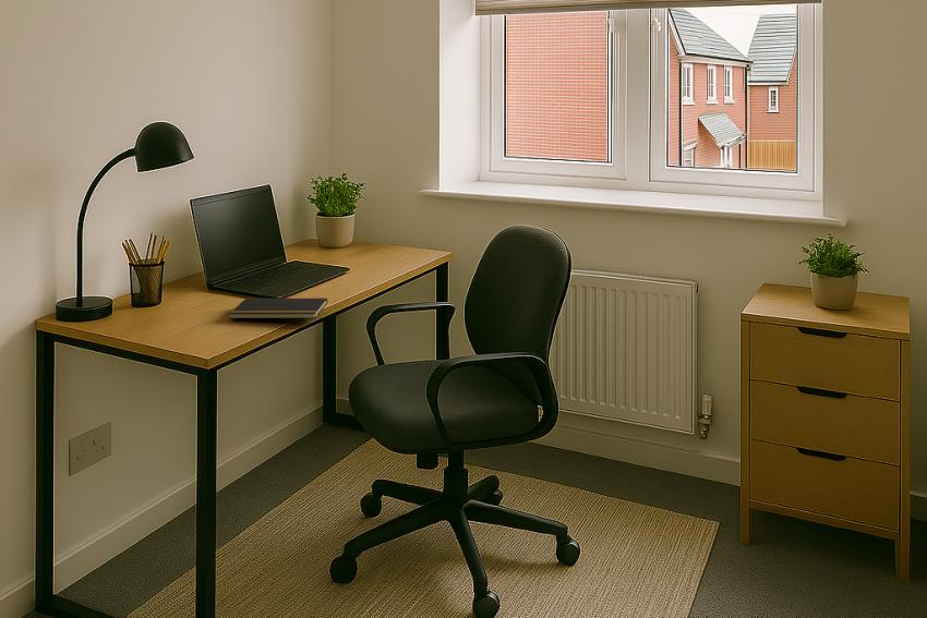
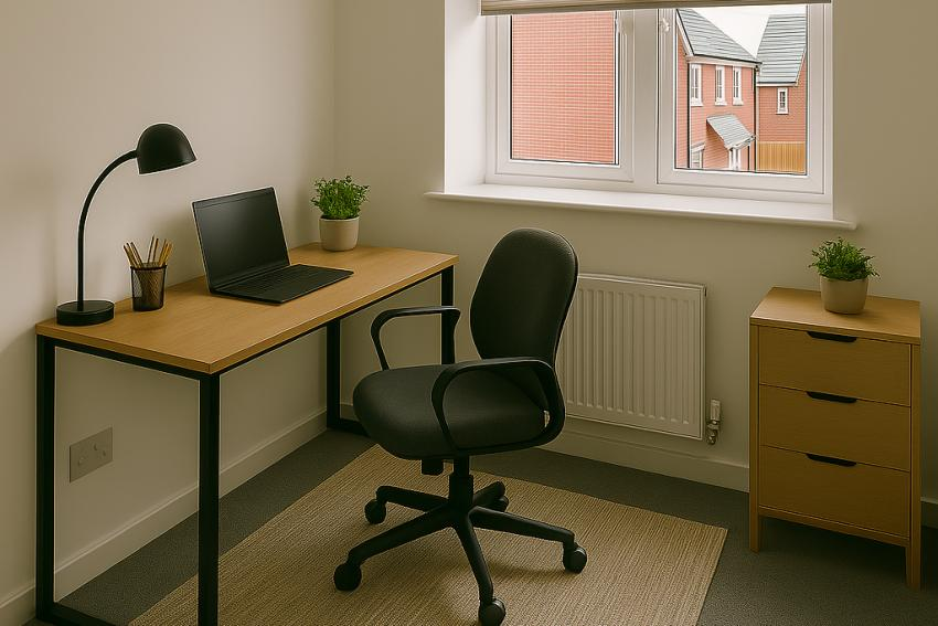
- notepad (279, 307)
